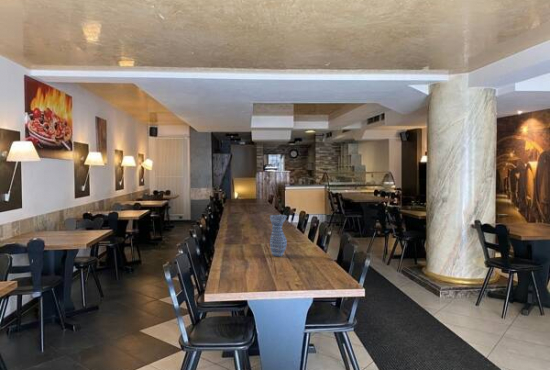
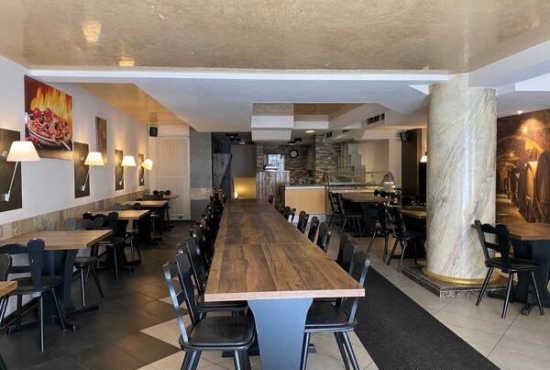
- vase (278, 235)
